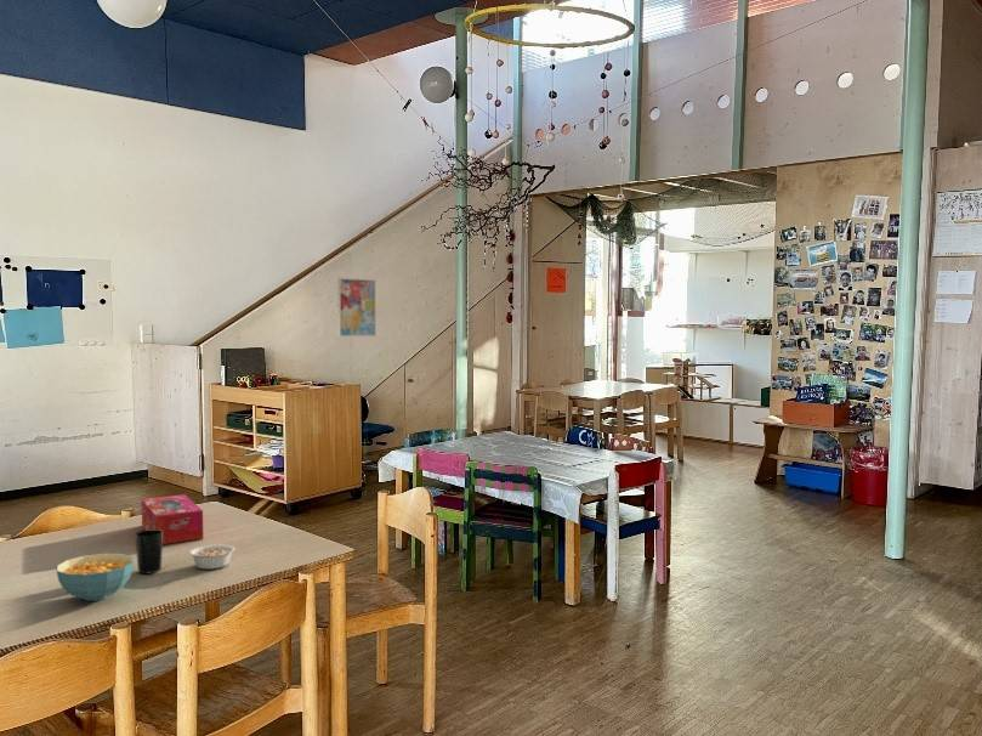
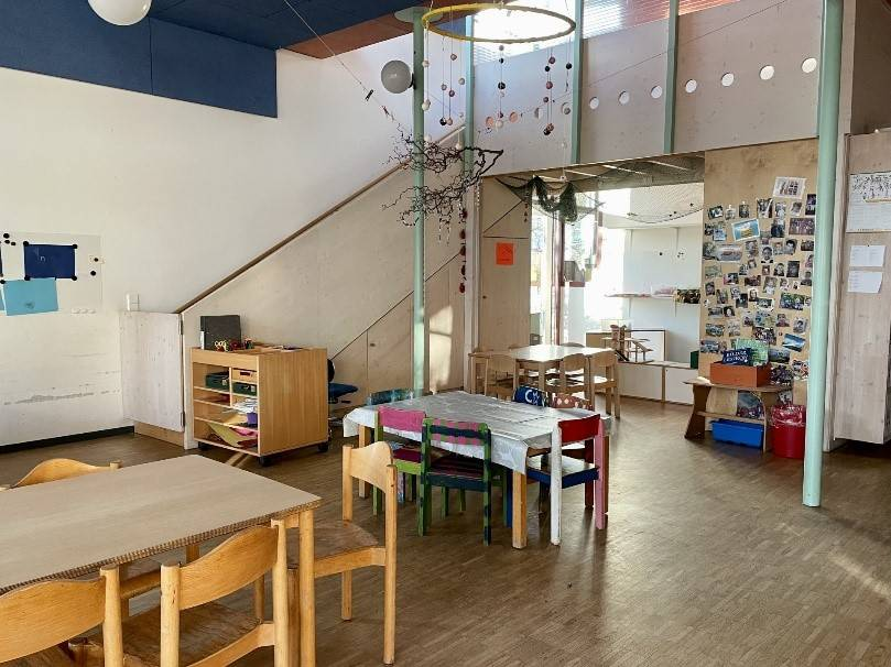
- cereal bowl (96, 579)
- tissue box (171, 517)
- wall art (357, 307)
- cup (149, 551)
- legume (214, 555)
